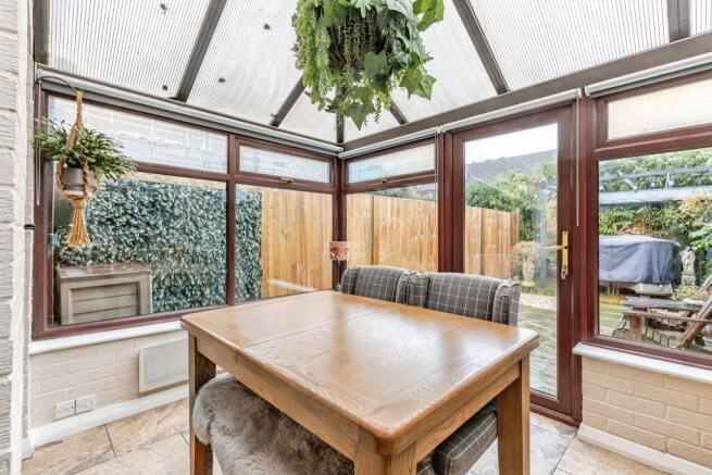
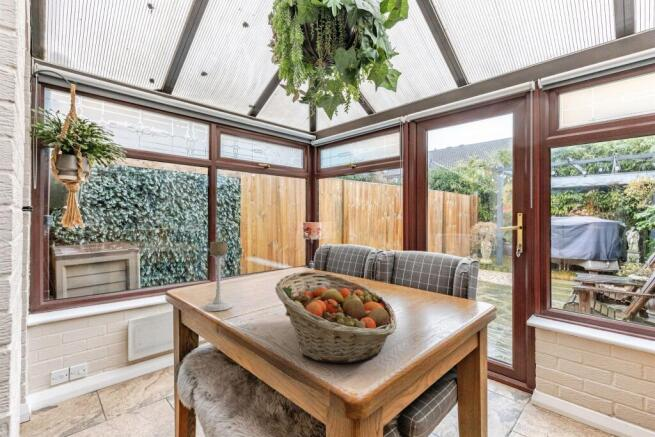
+ candle holder (218, 274)
+ fruit basket (337, 309)
